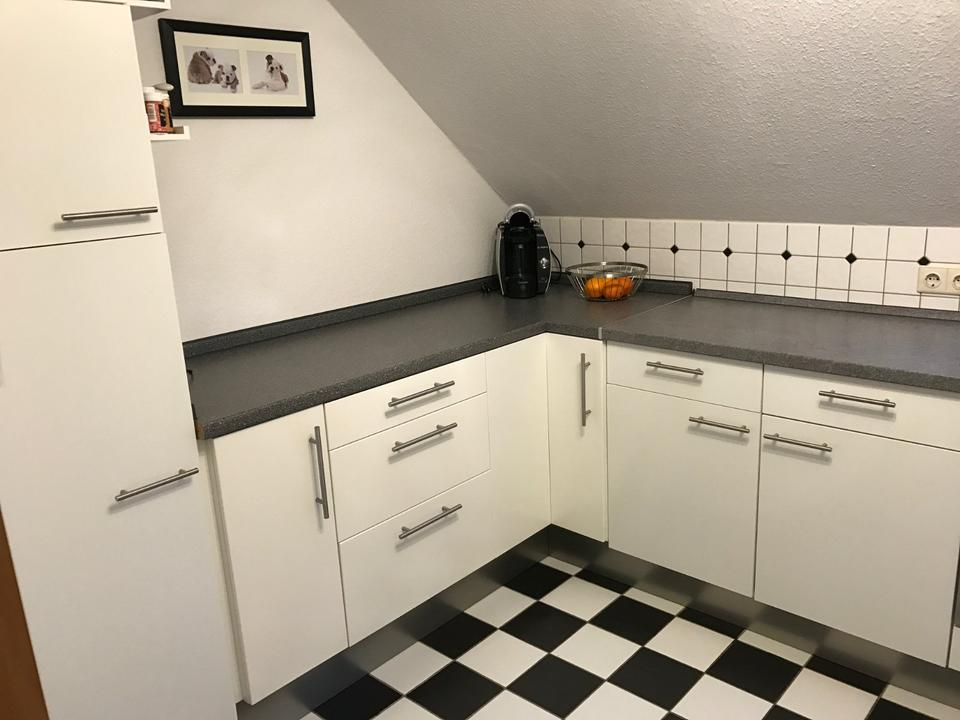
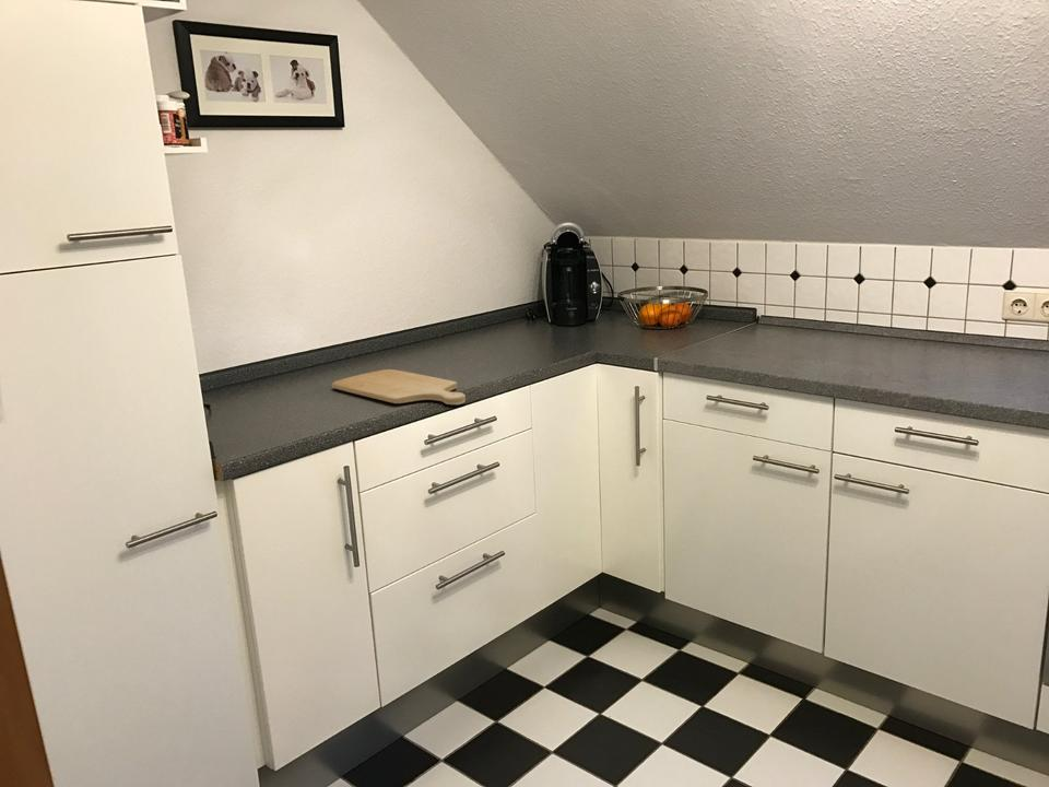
+ chopping board (408, 388)
